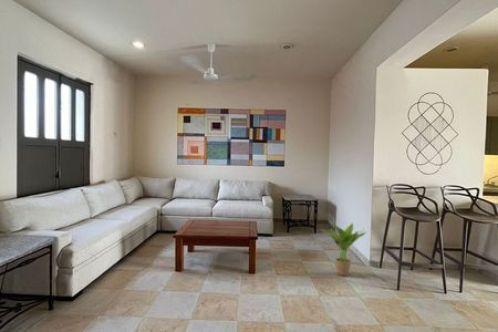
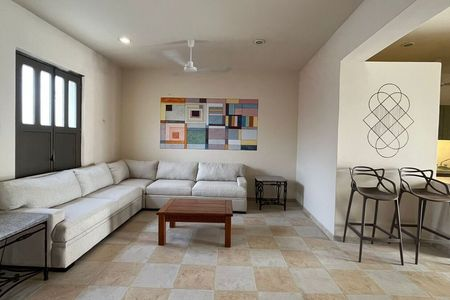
- potted plant (346, 248)
